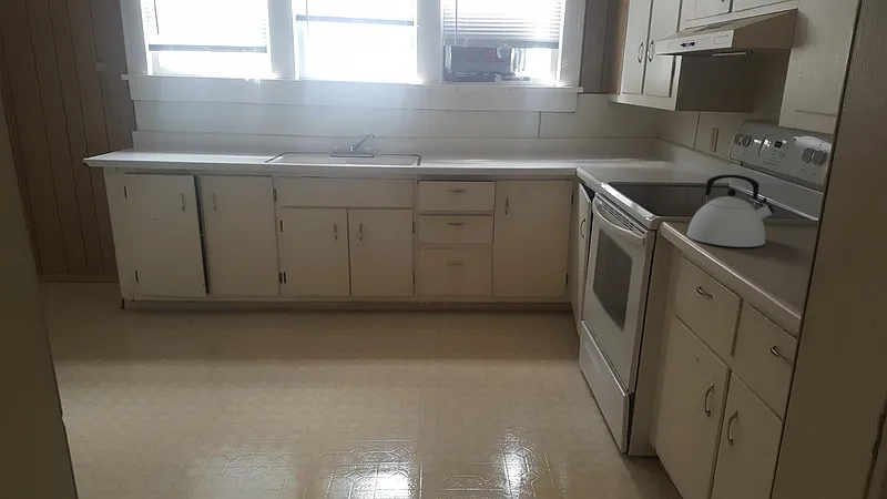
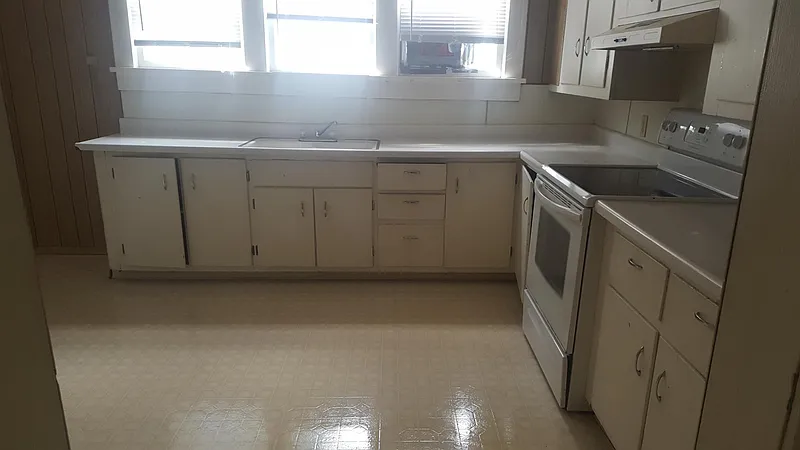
- kettle (731, 206)
